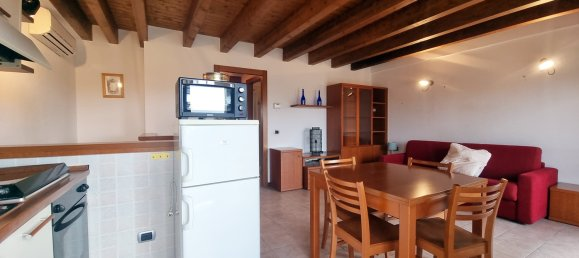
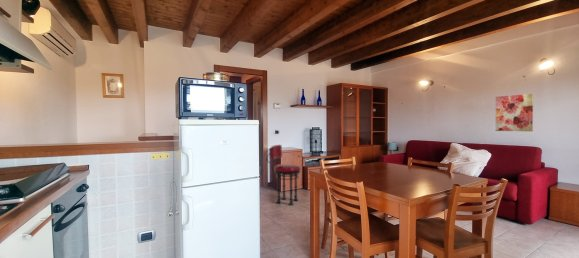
+ wall art (513, 113)
+ stool (284, 173)
